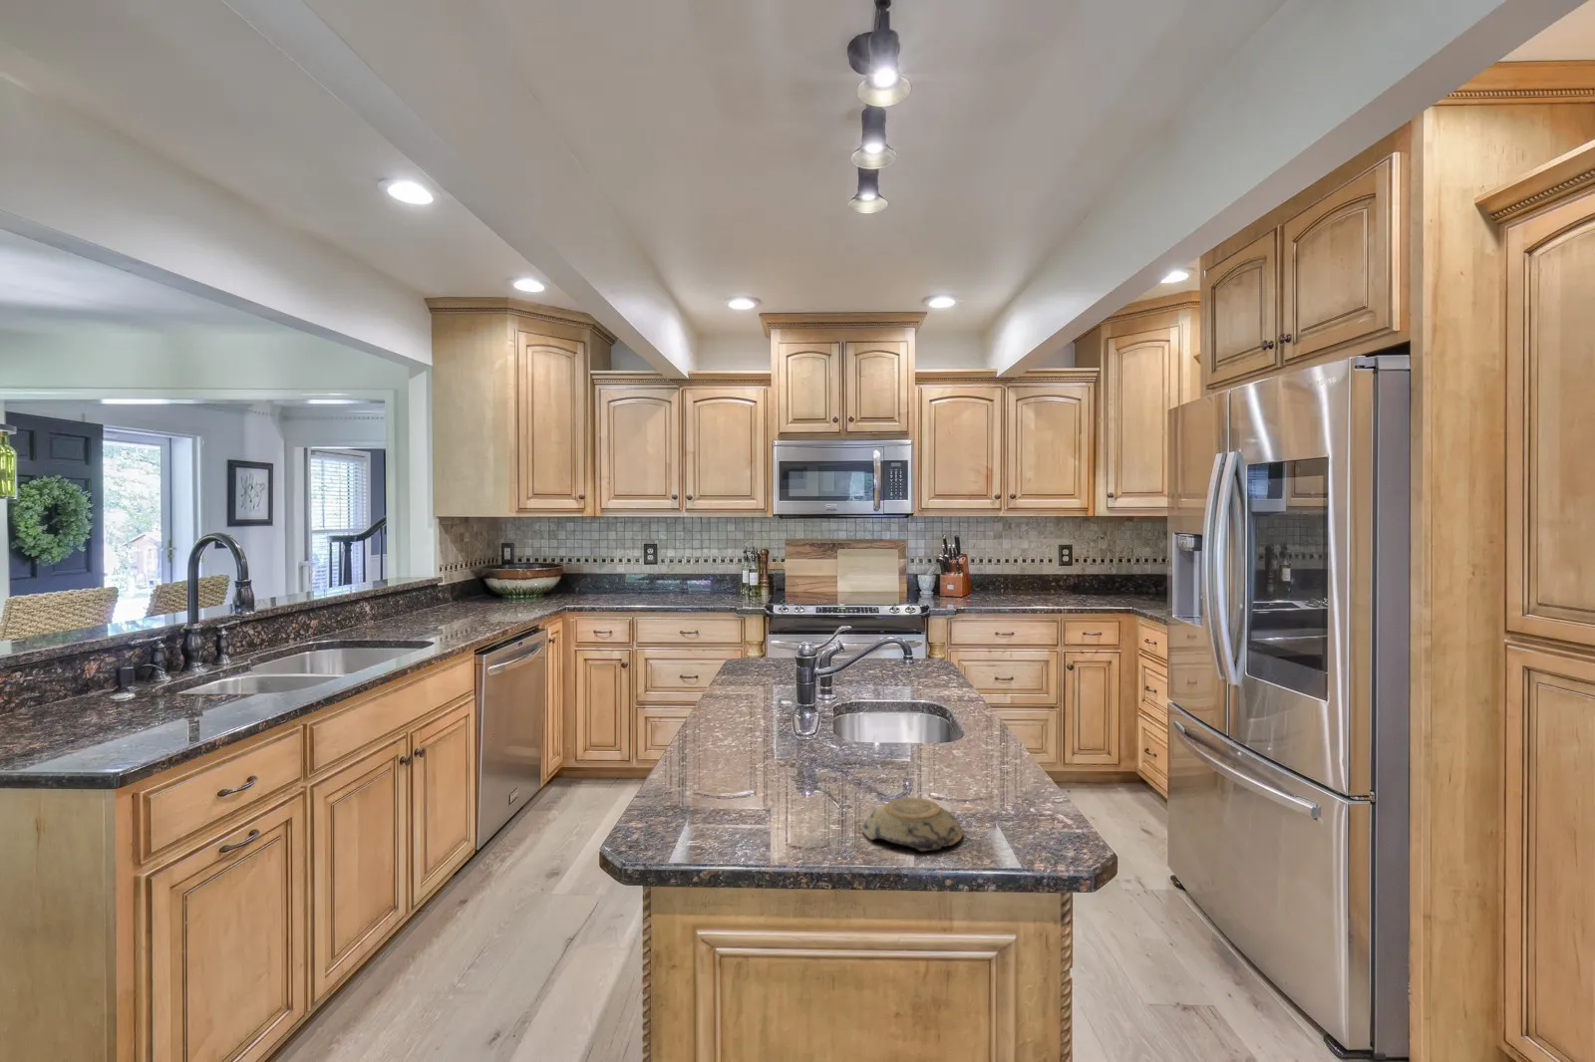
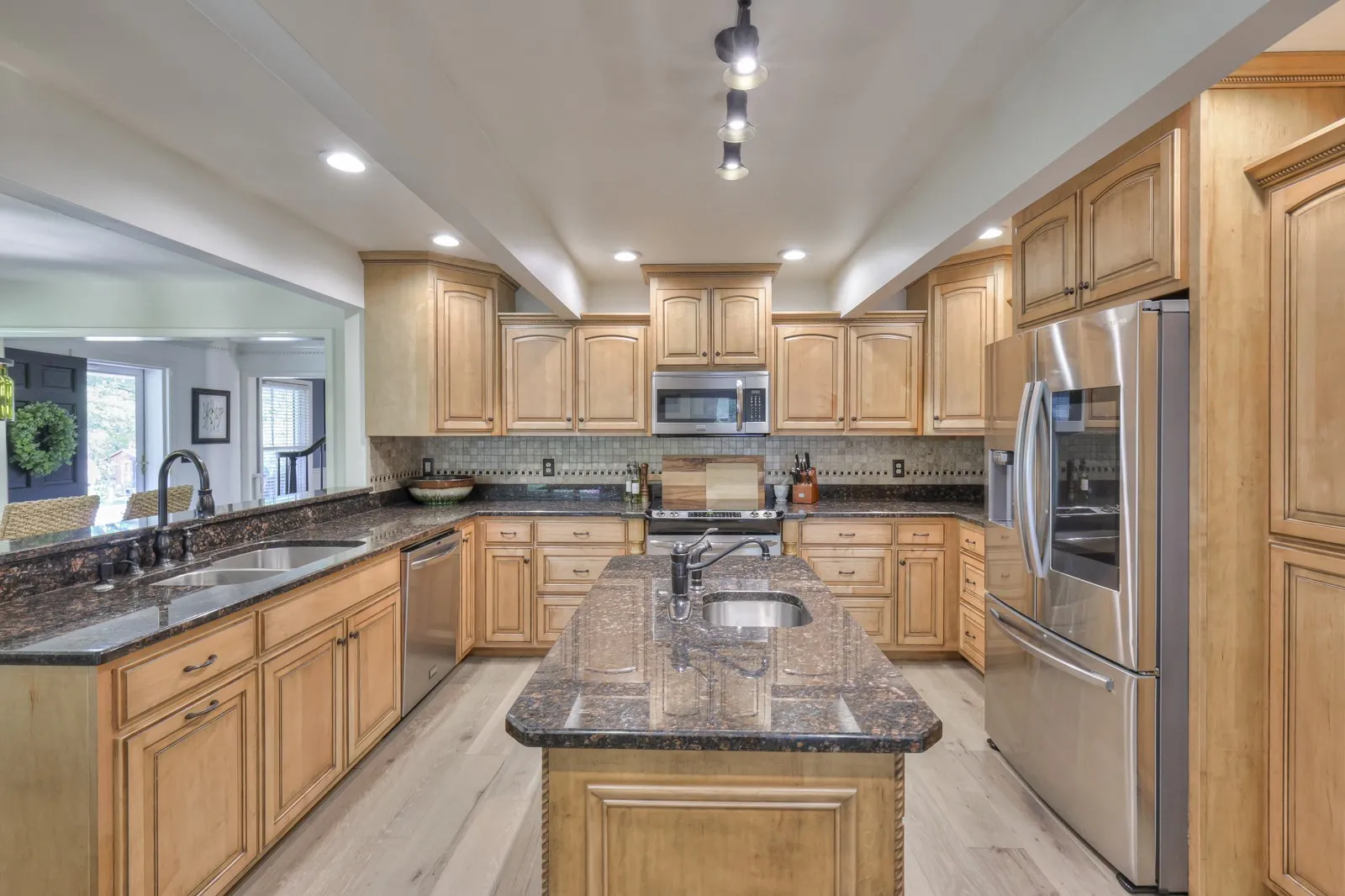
- decorative bowl (912, 818)
